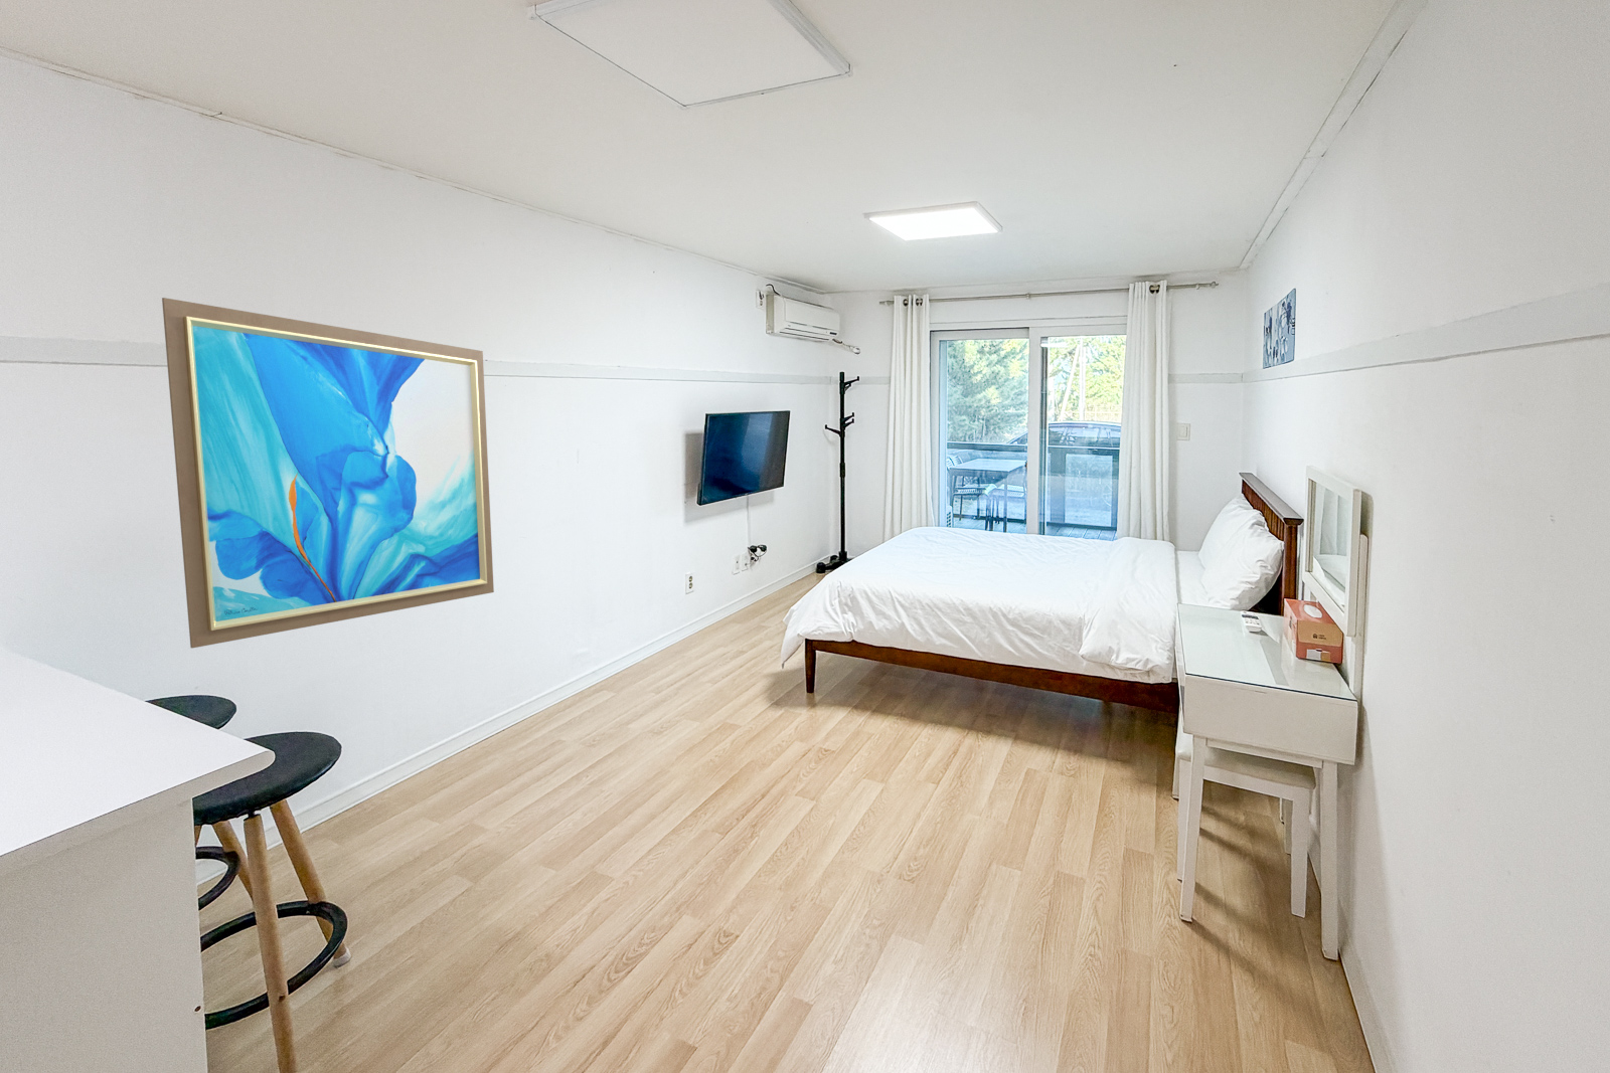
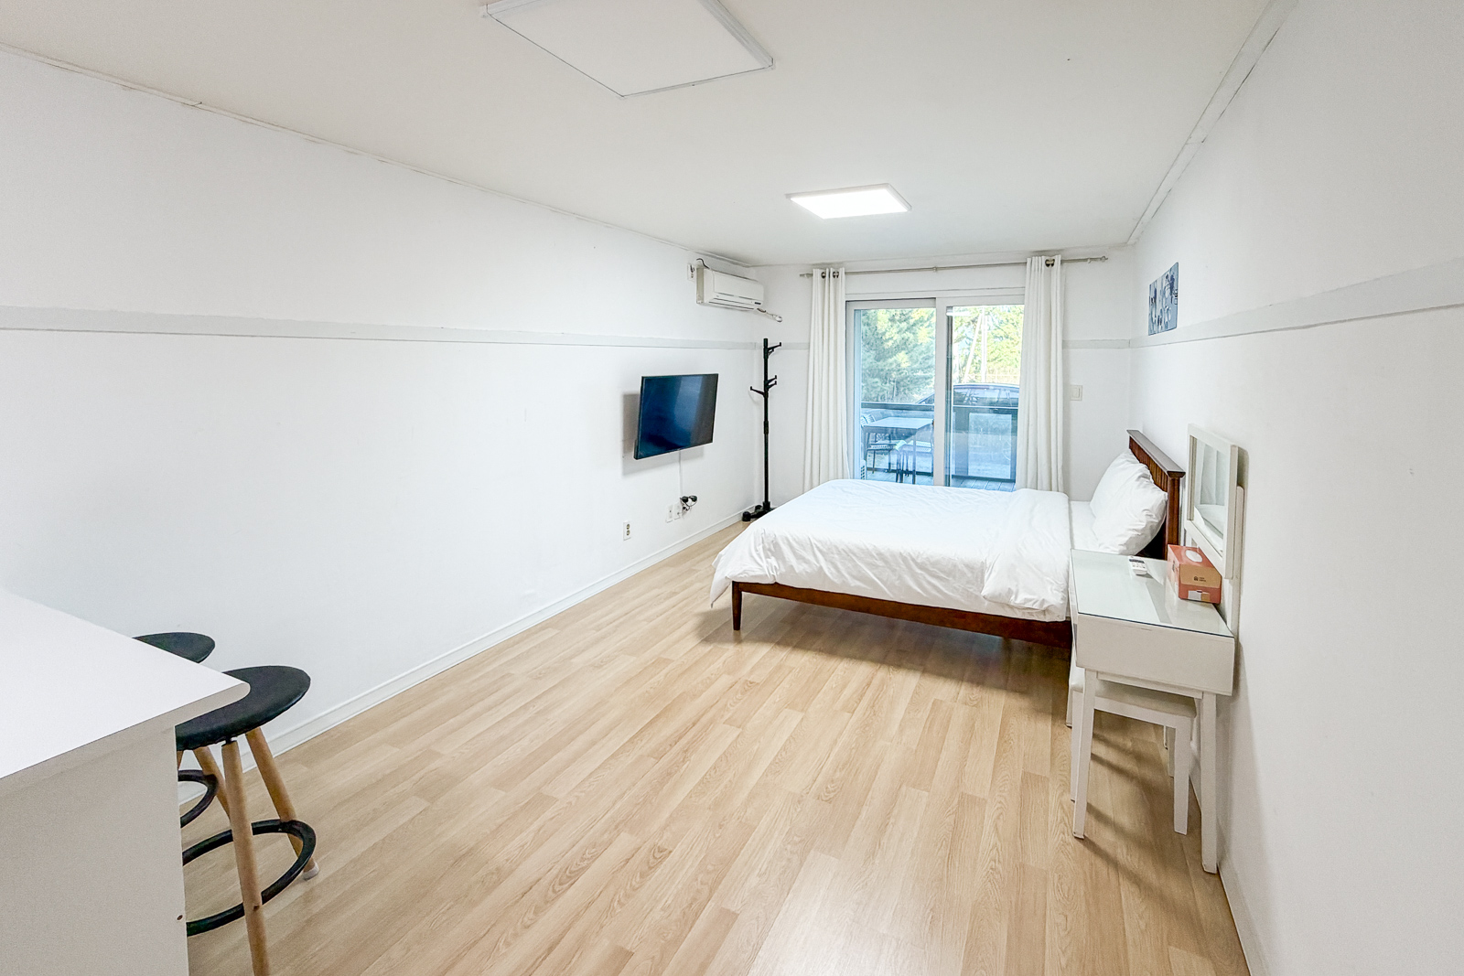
- wall art (362, 474)
